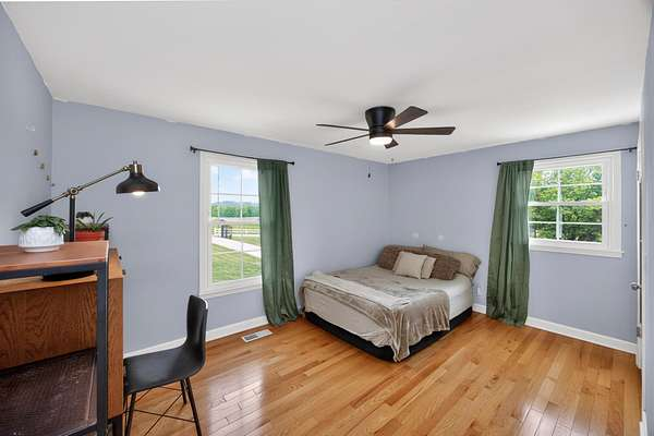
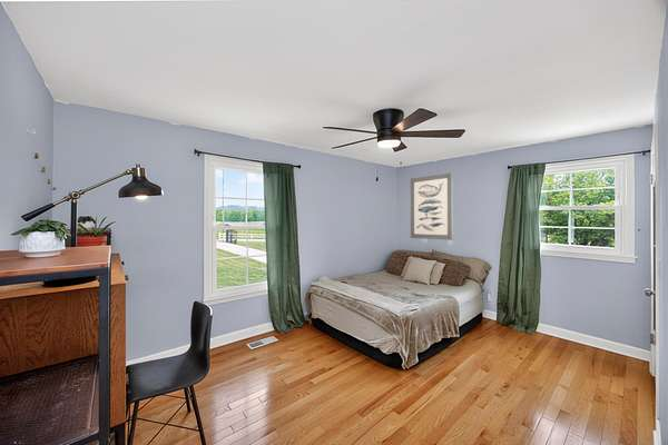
+ wall art (430, 207)
